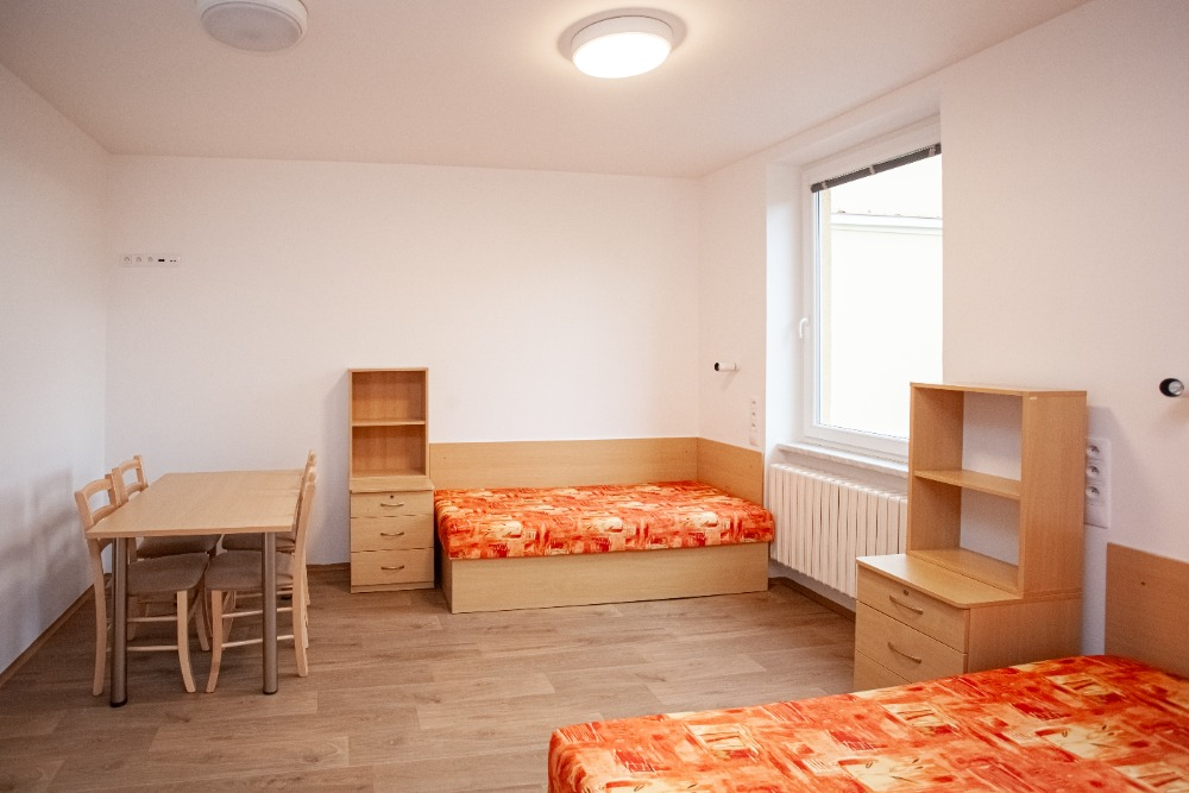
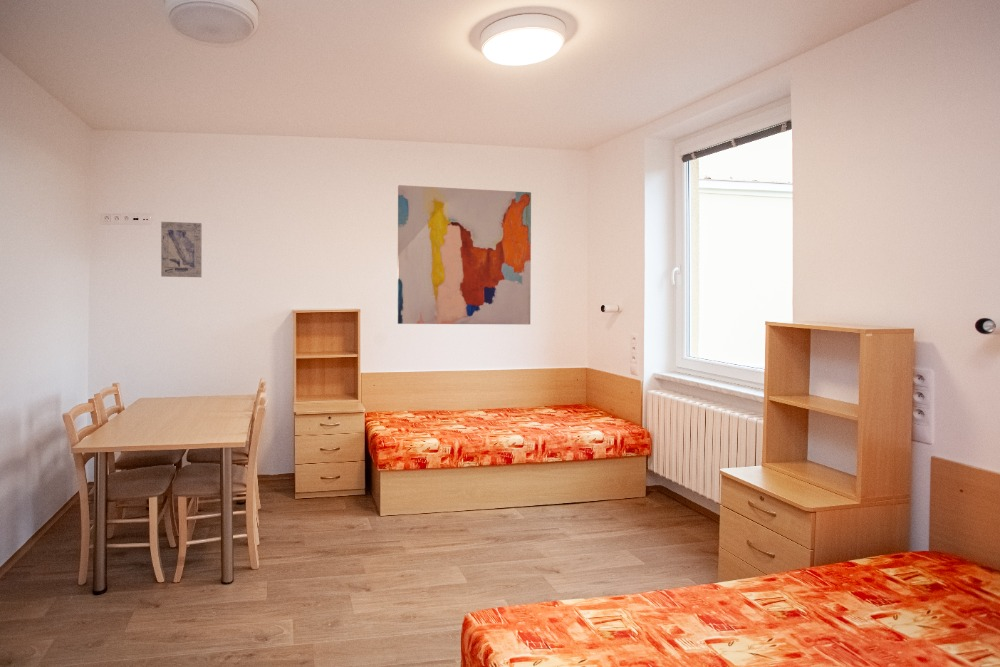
+ wall art (181, 249)
+ wall art (465, 256)
